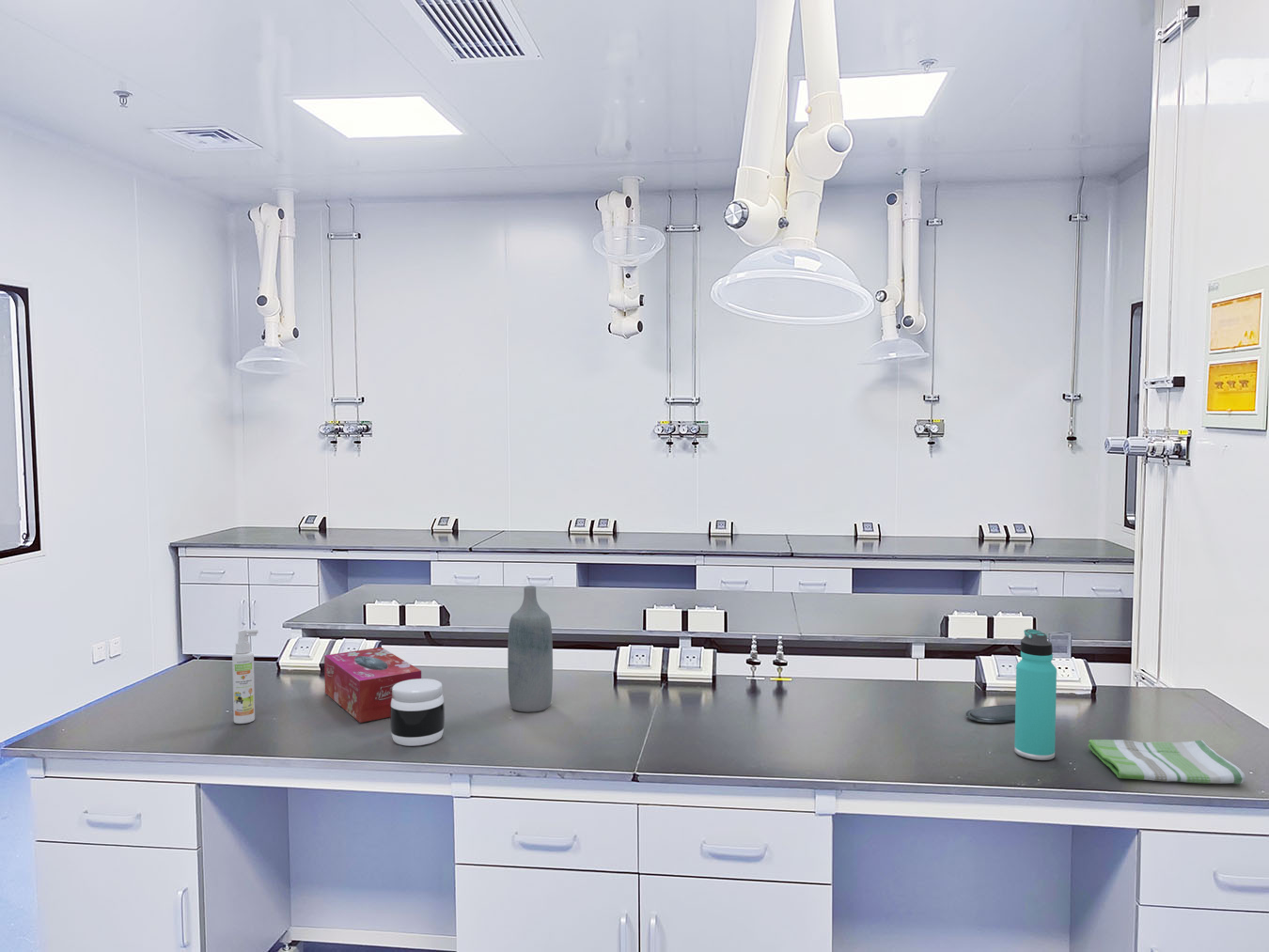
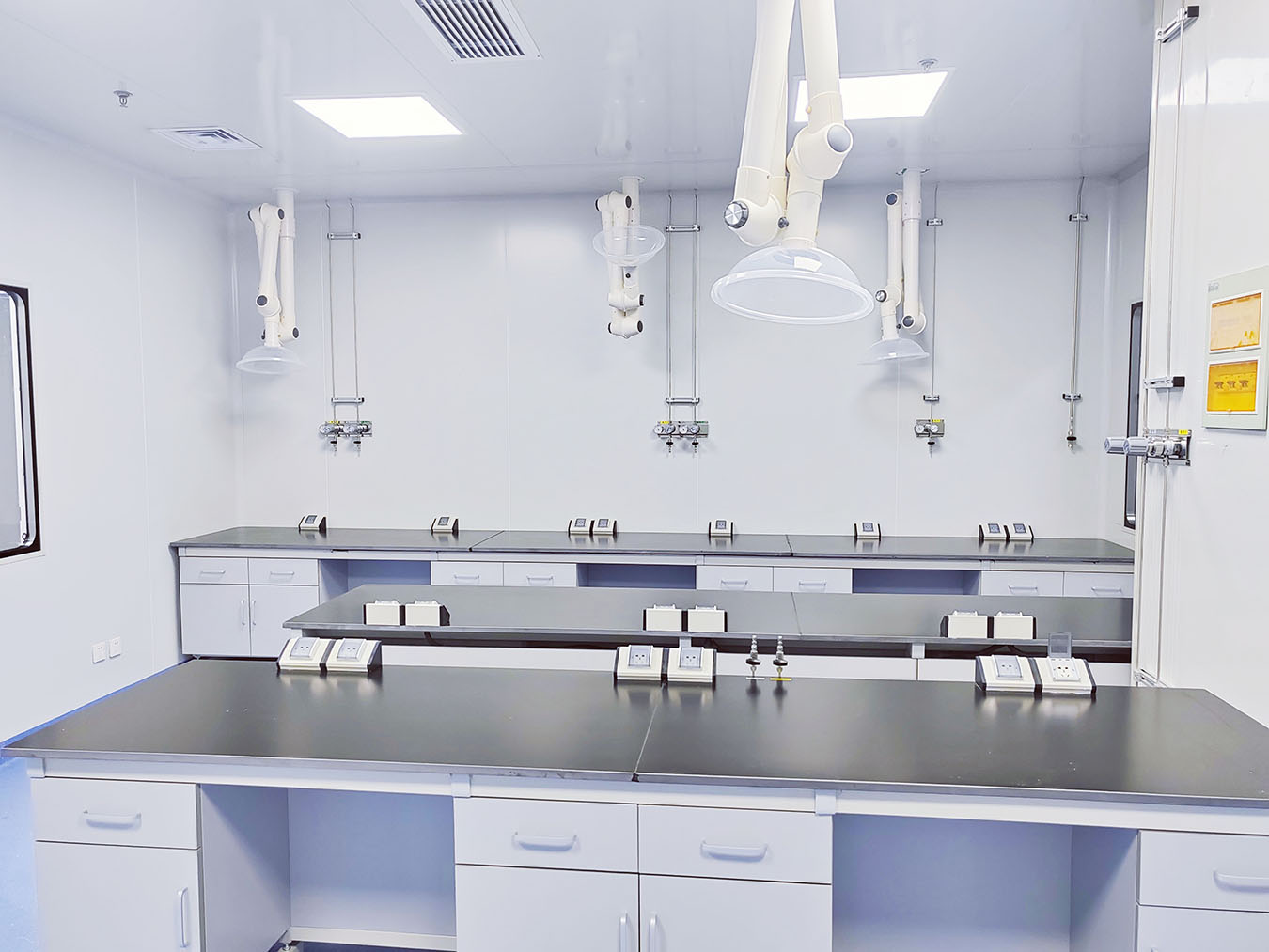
- oval tray (1006, 712)
- spray bottle (245, 675)
- tissue box (371, 681)
- bottle (530, 647)
- jar (417, 710)
- thermos bottle (1035, 693)
- dish towel (1162, 758)
